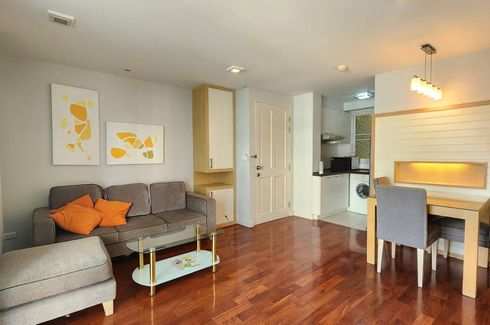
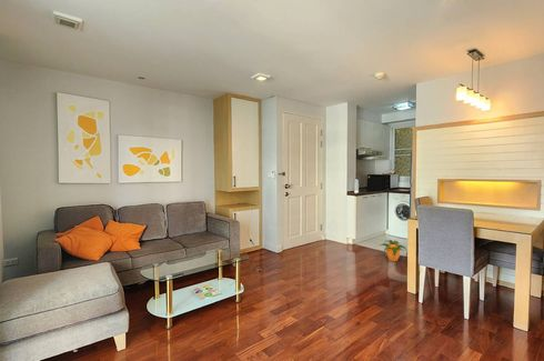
+ potted plant (391, 249)
